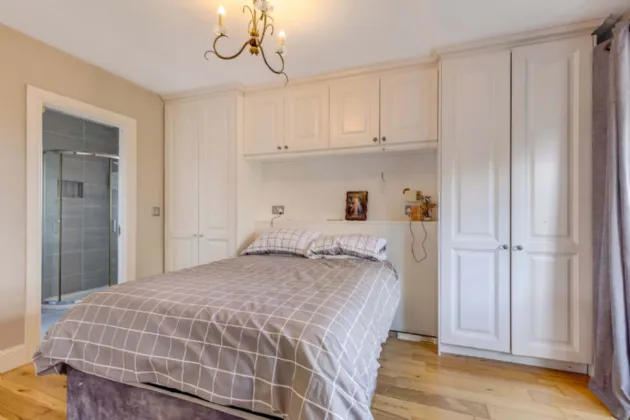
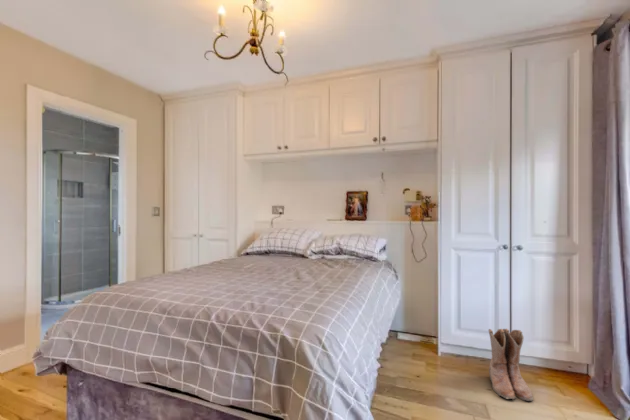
+ boots (509, 360)
